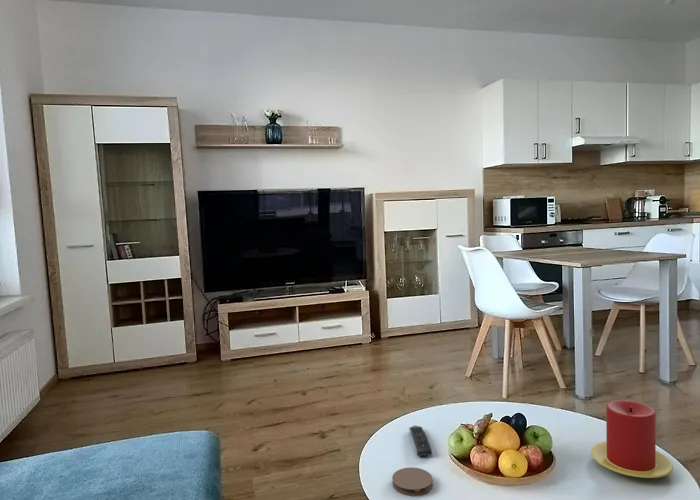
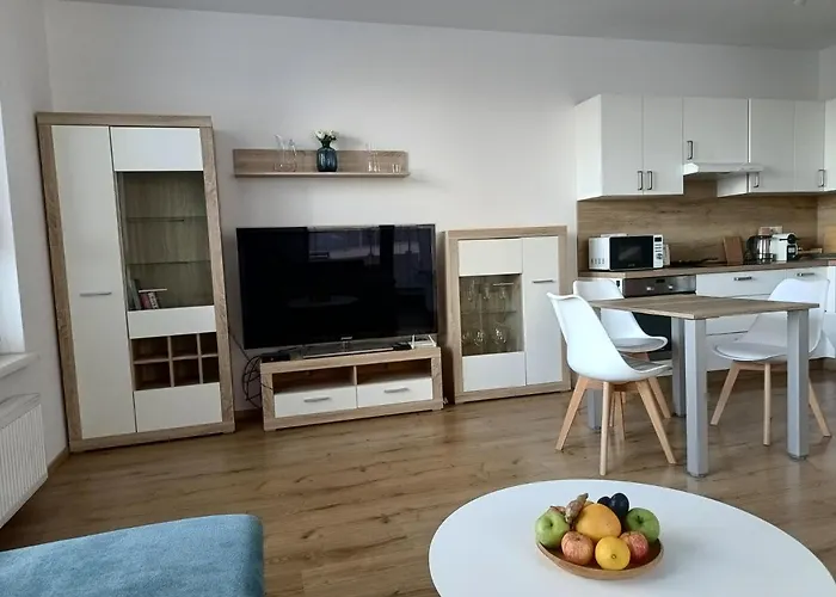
- candle (630, 436)
- remote control (419, 438)
- coaster (412, 480)
